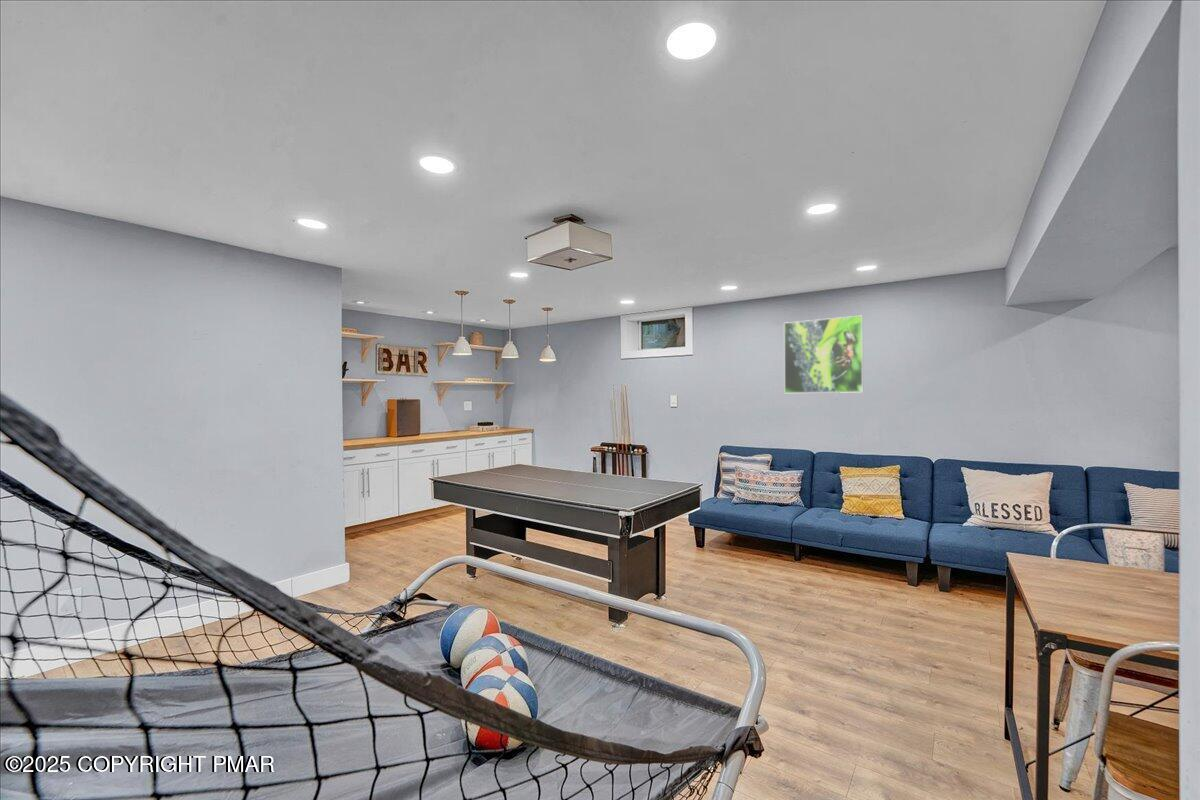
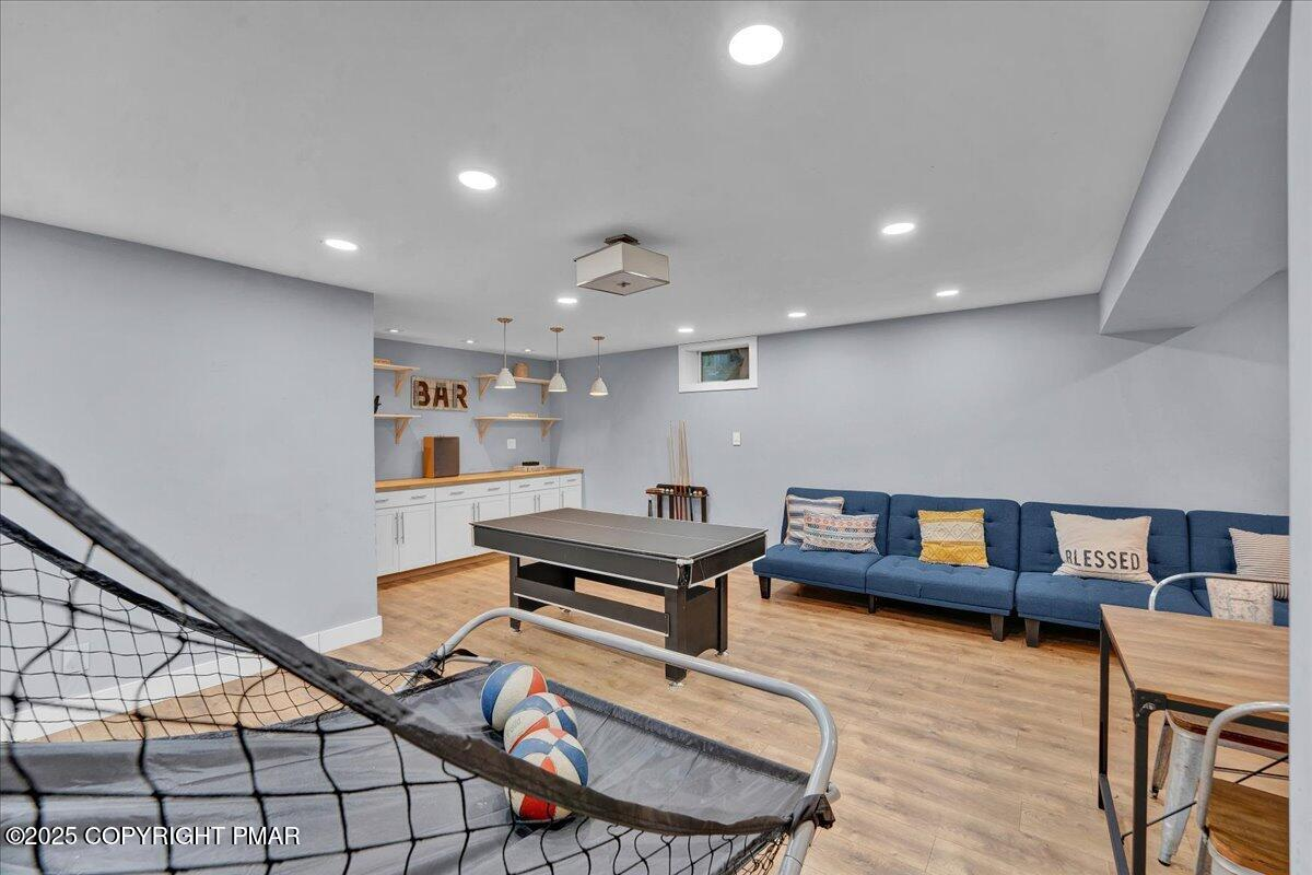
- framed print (822, 356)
